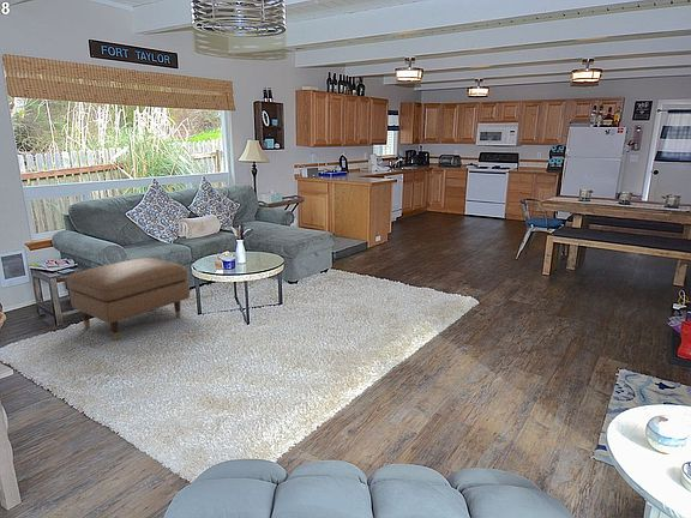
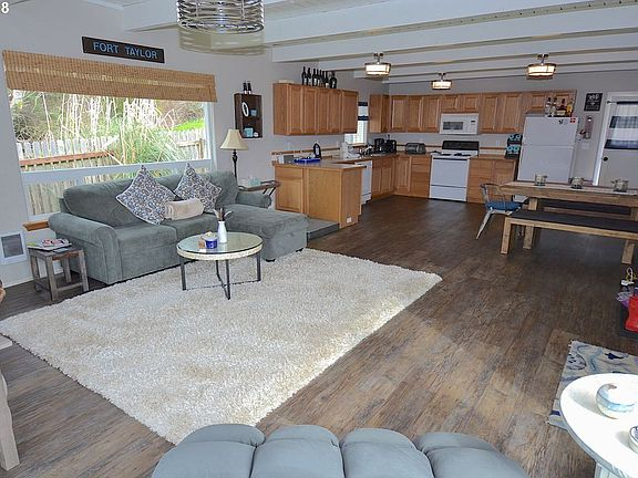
- ottoman (132, 294)
